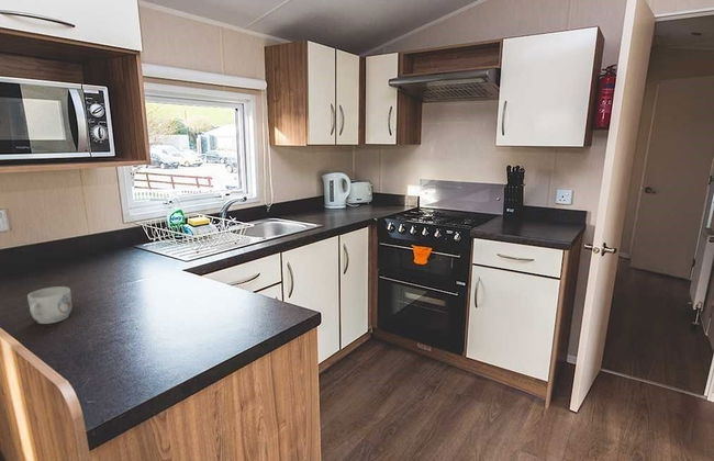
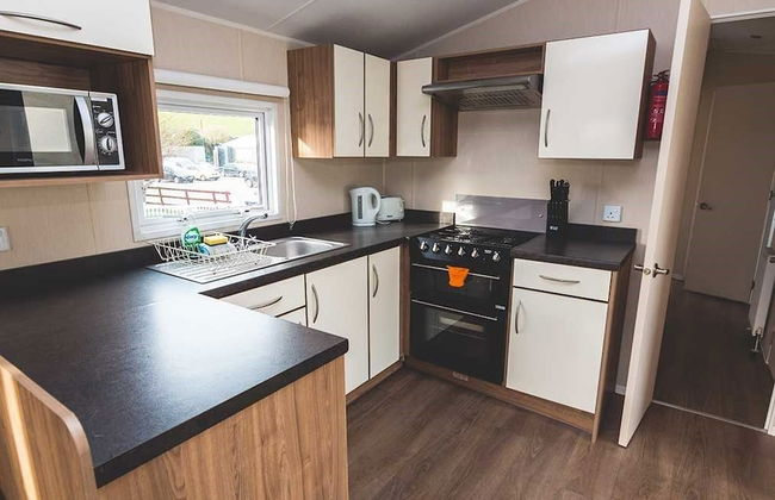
- mug (47, 307)
